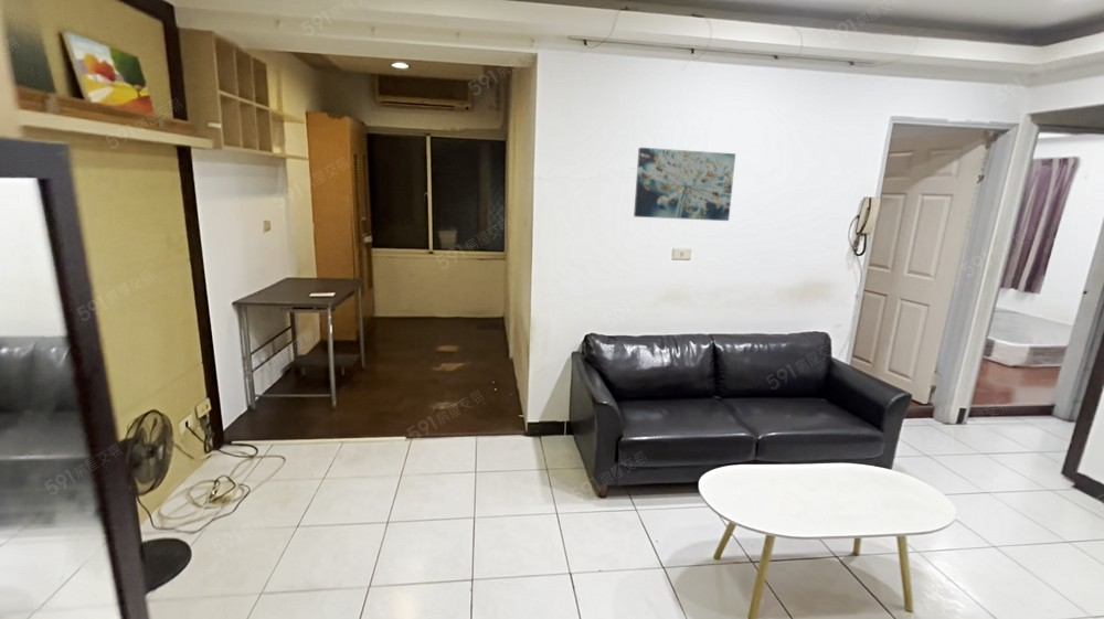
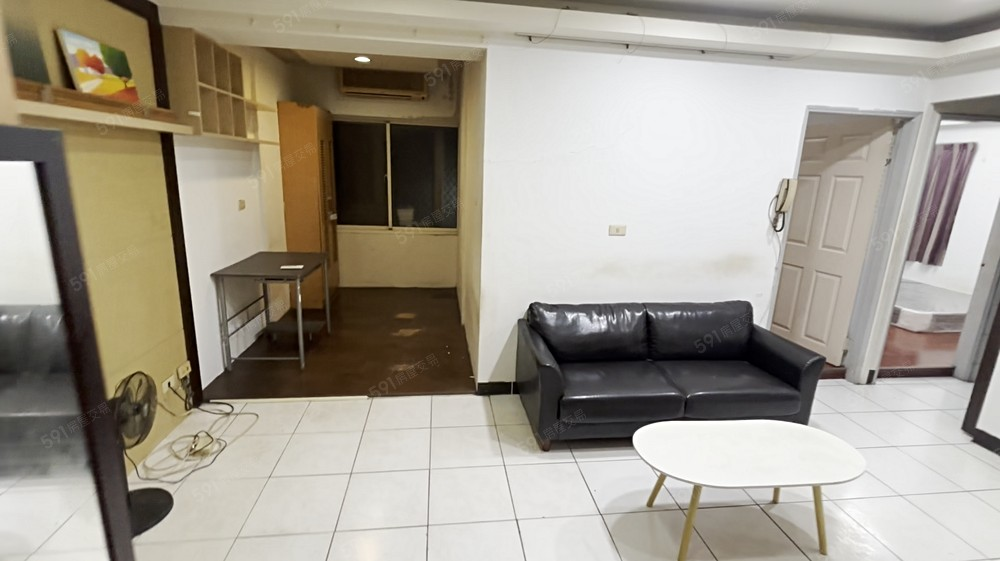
- wall art (684, 184)
